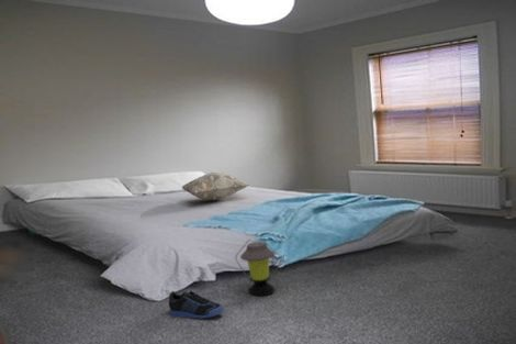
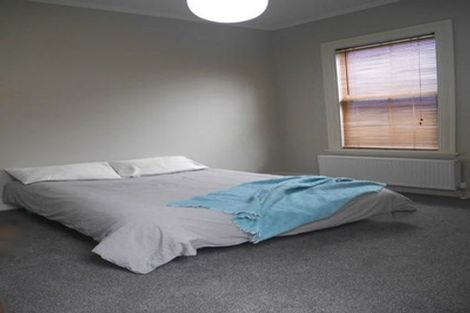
- decorative pillow (214, 186)
- sneaker (194, 302)
- lantern (258, 265)
